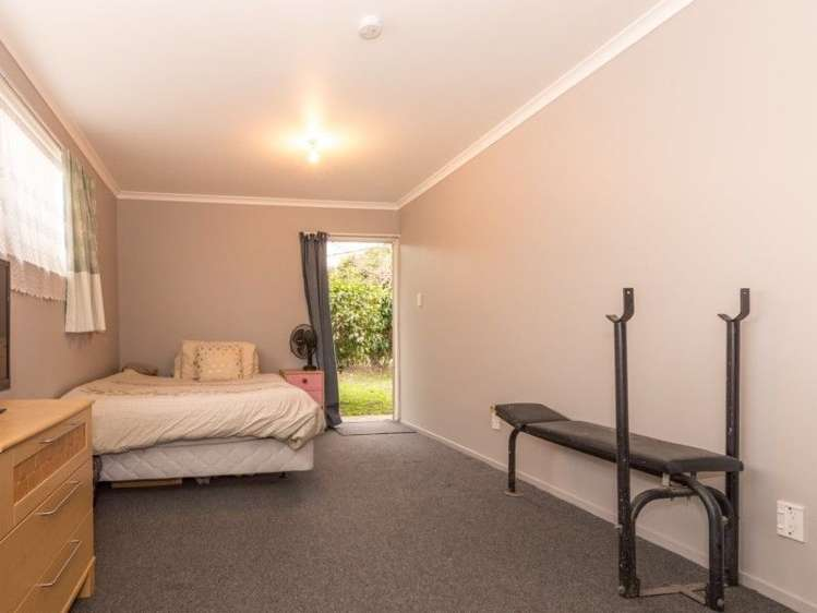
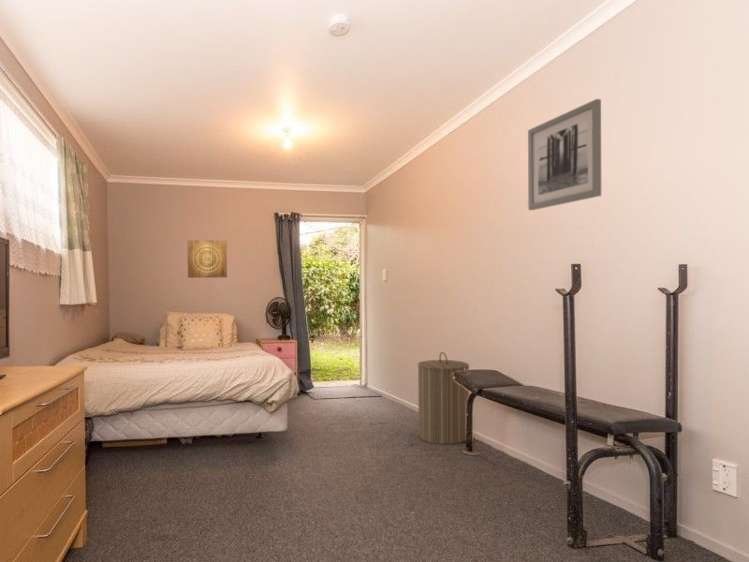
+ wall art (561, 159)
+ laundry hamper (443, 394)
+ wall art (207, 259)
